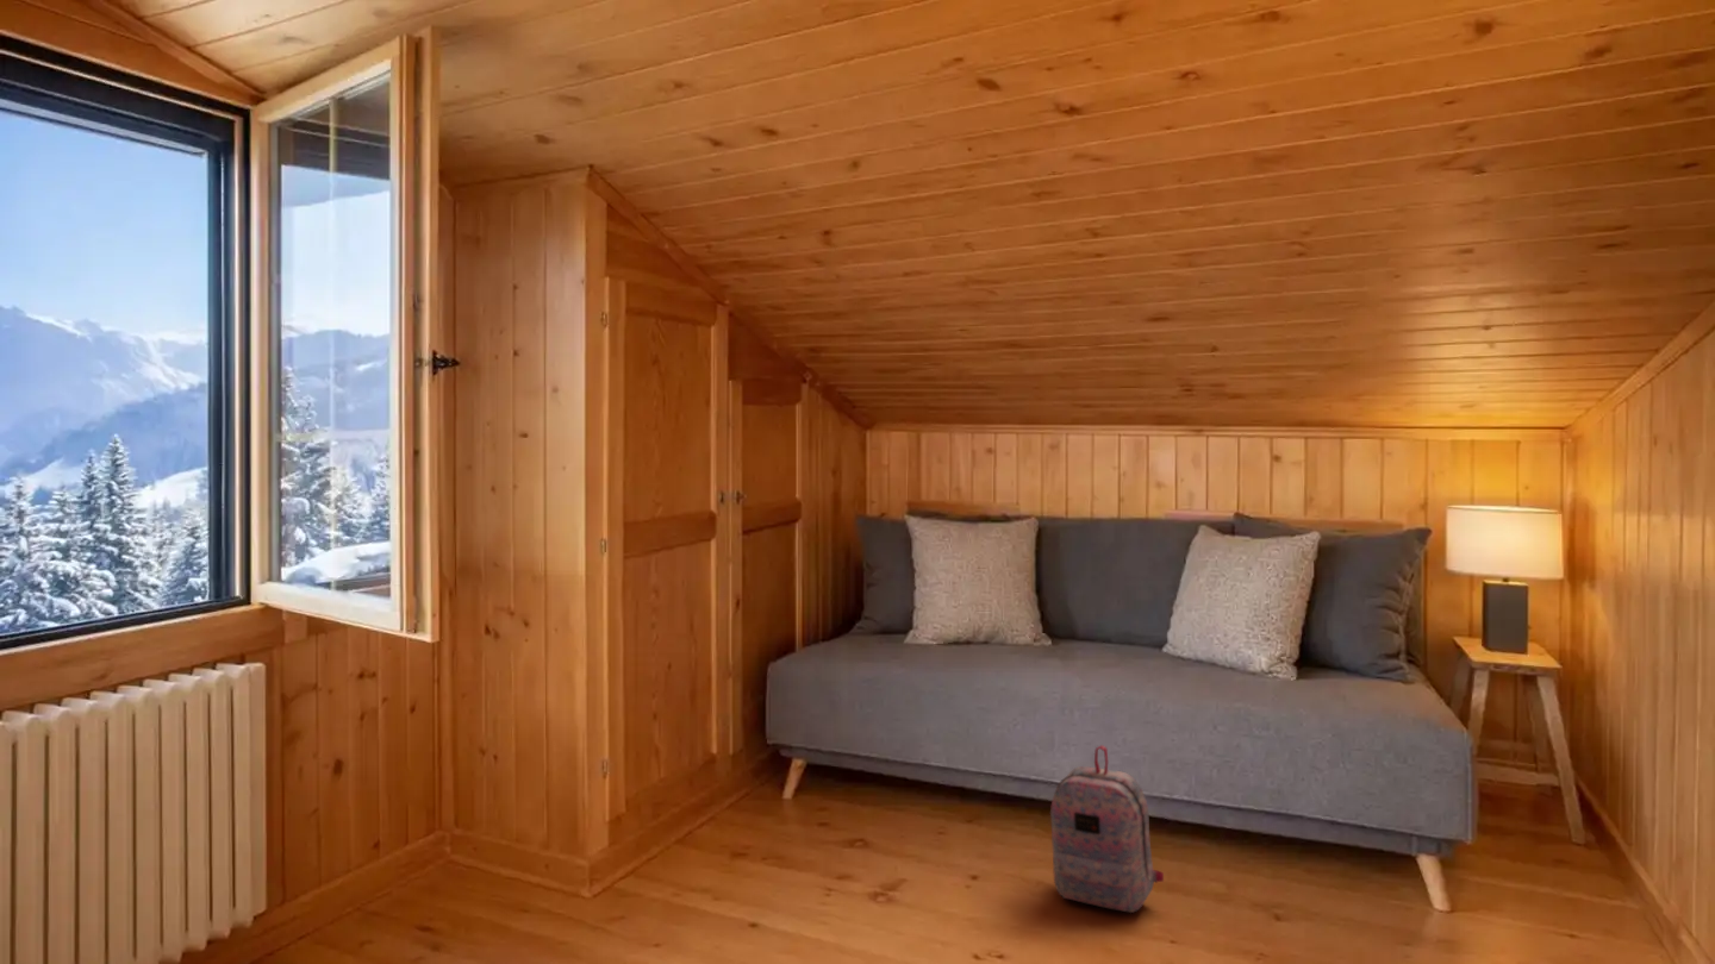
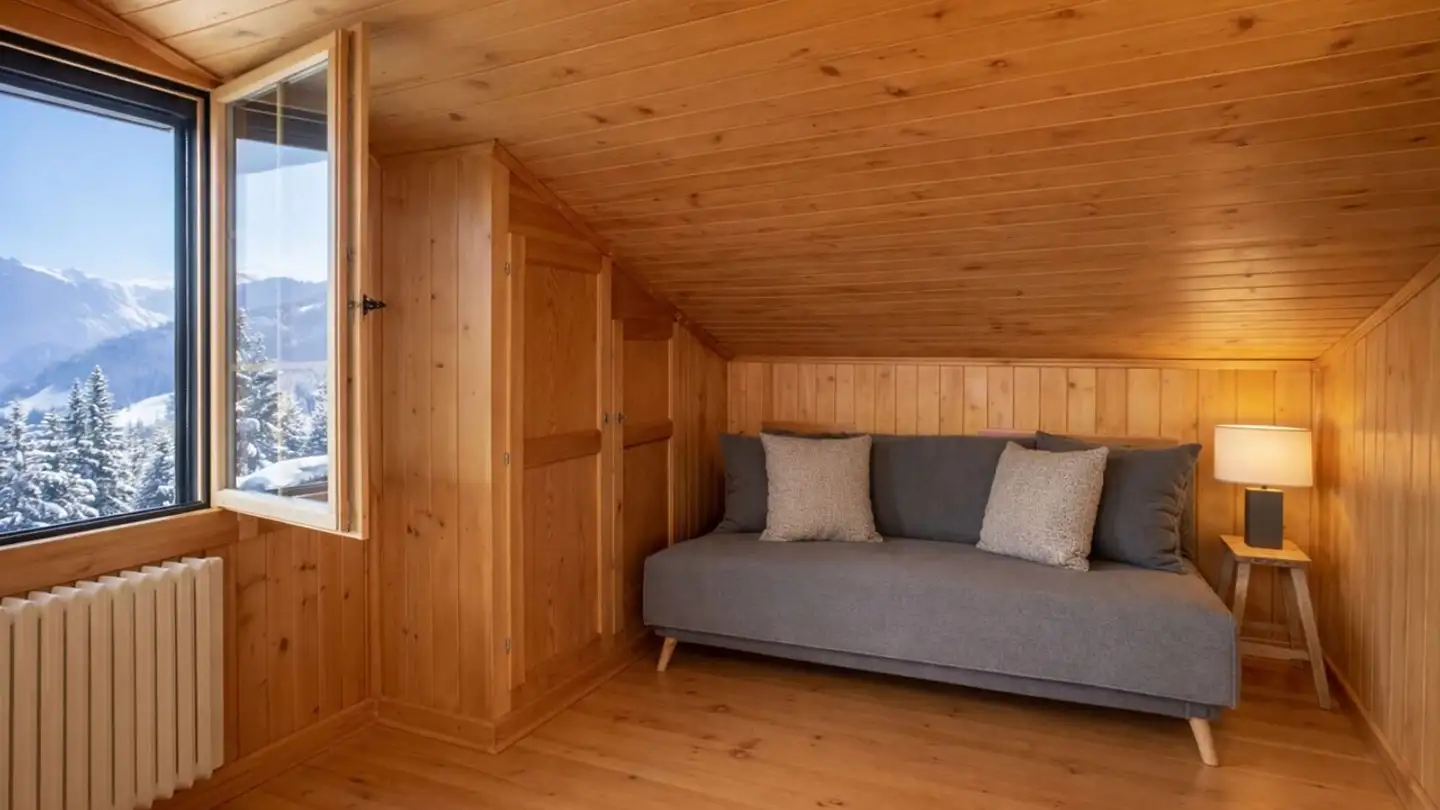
- backpack (1104, 822)
